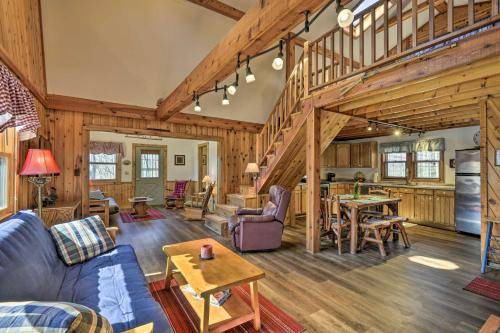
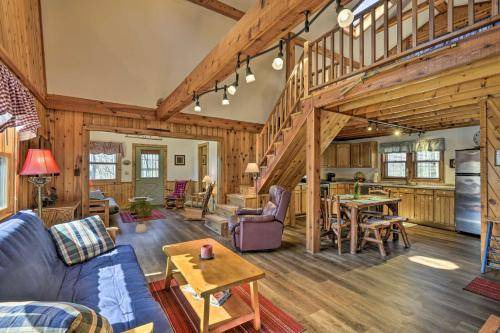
+ house plant (144, 215)
